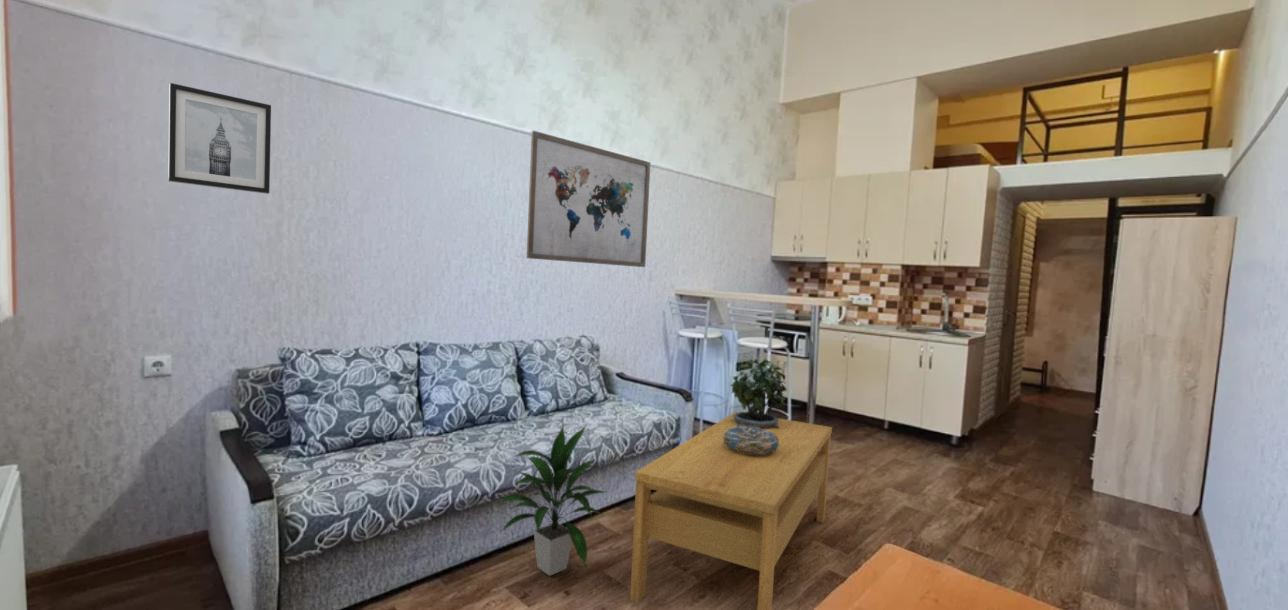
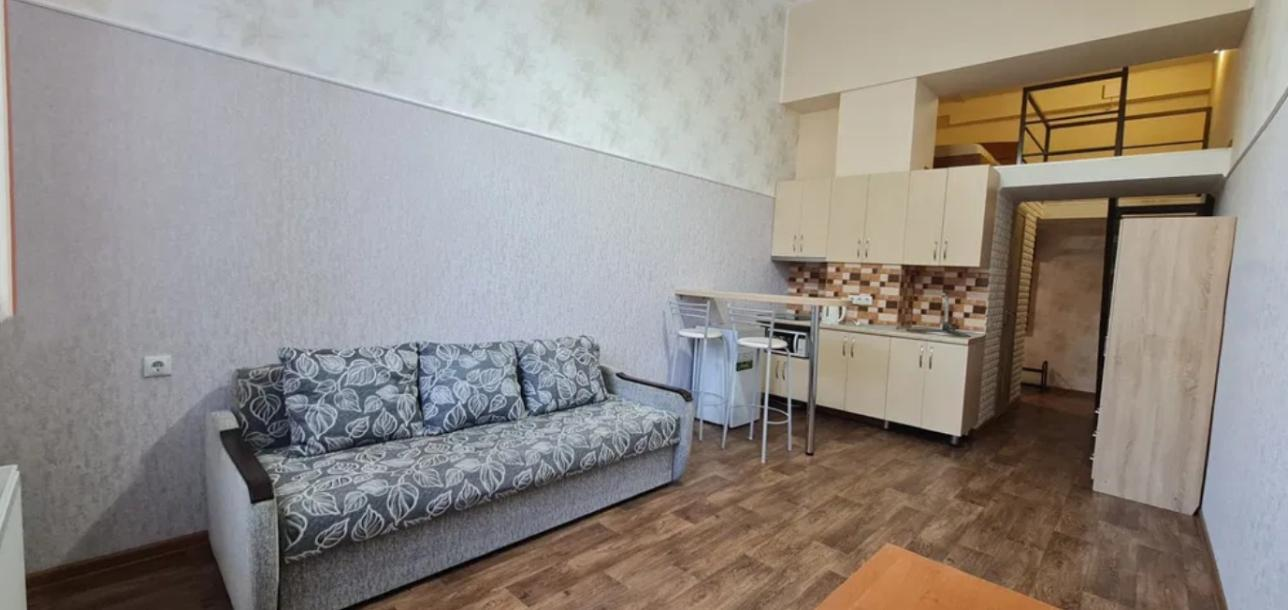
- wall art (594, 205)
- potted plant (758, 389)
- wall art (221, 141)
- decorative bowl (750, 439)
- indoor plant (555, 501)
- coffee table (746, 500)
